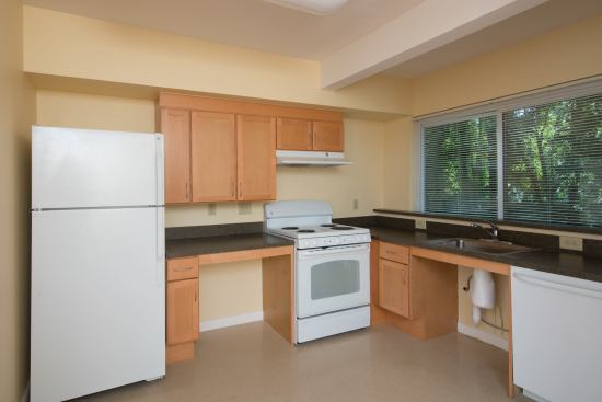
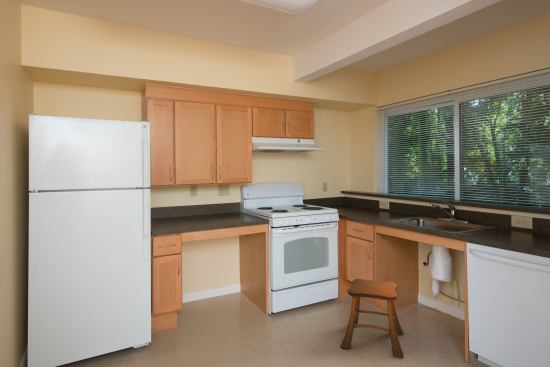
+ stool (373, 312)
